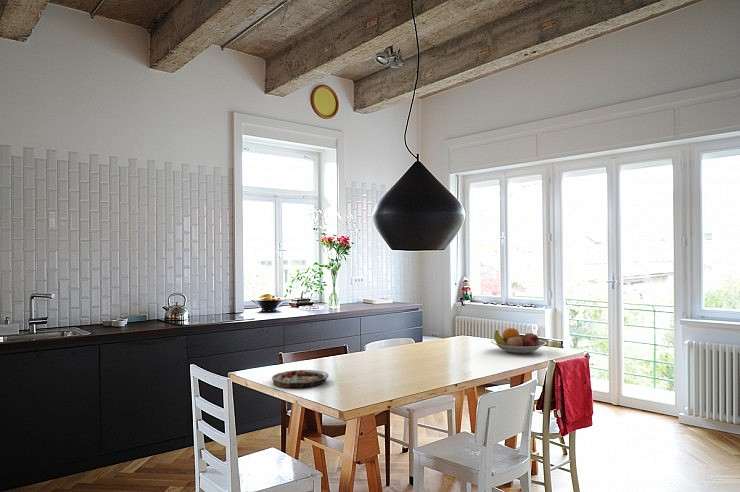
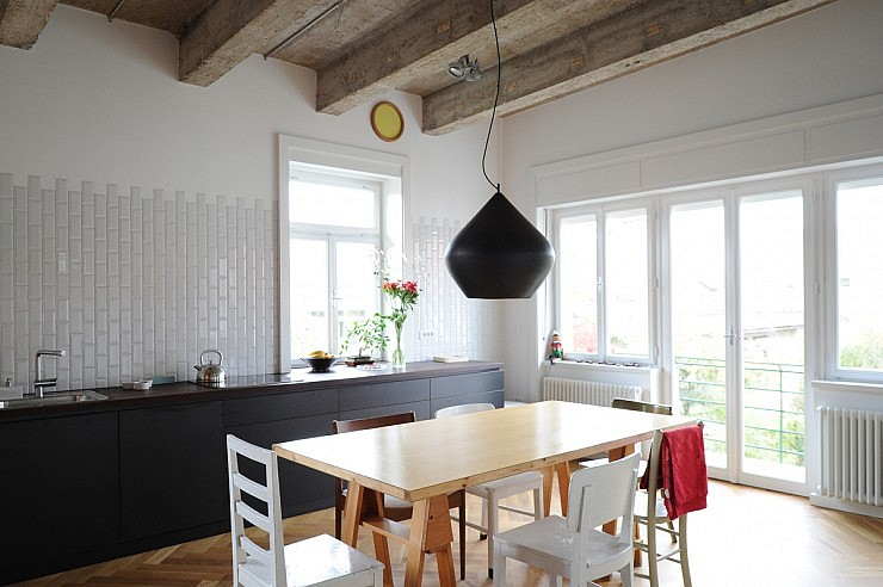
- plate (300, 376)
- fruit bowl (518, 339)
